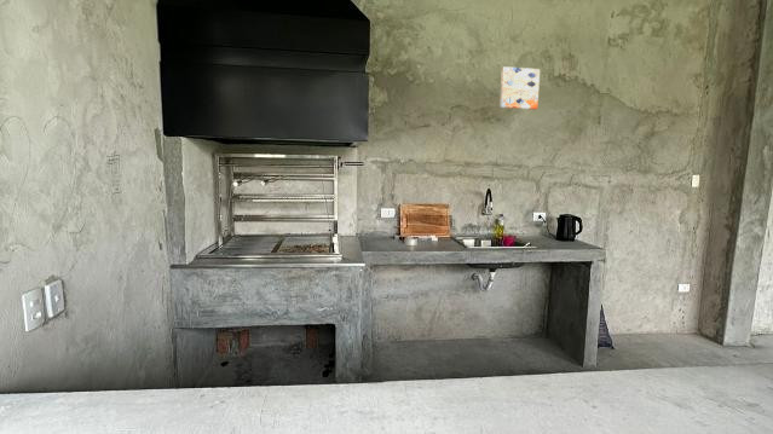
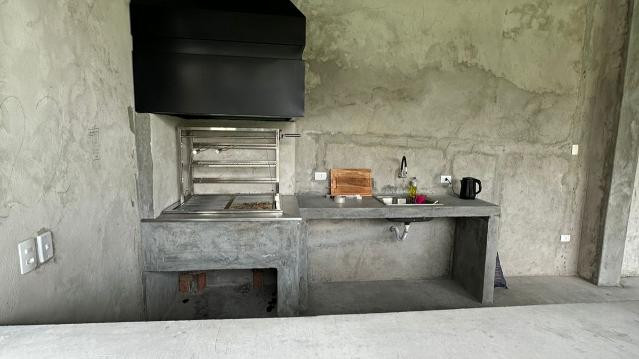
- wall art (519, 88)
